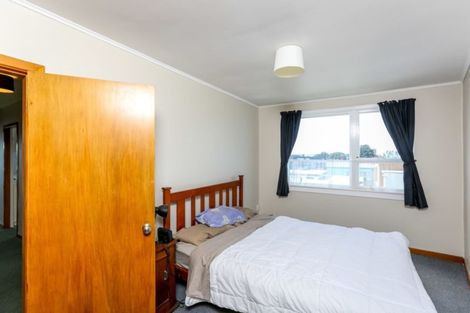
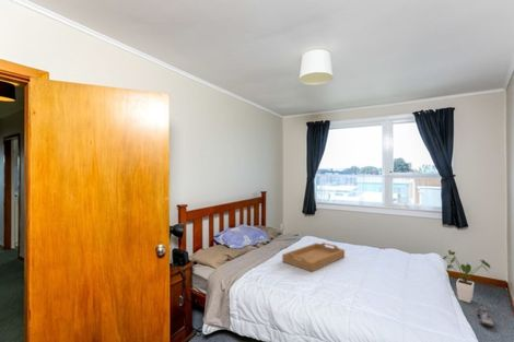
+ house plant (464, 276)
+ serving tray (314, 253)
+ shoe (484, 314)
